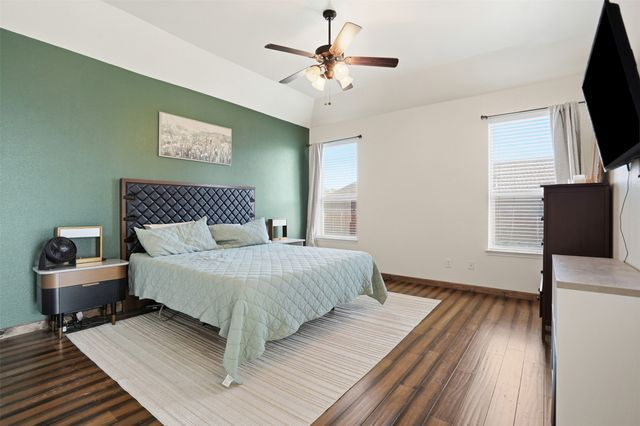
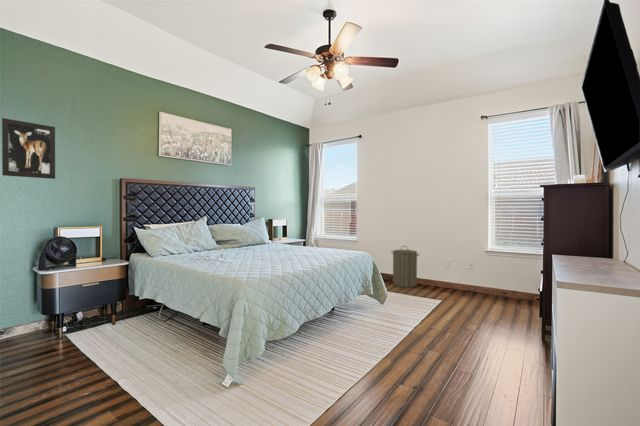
+ laundry hamper (404, 265)
+ wall art (30, 150)
